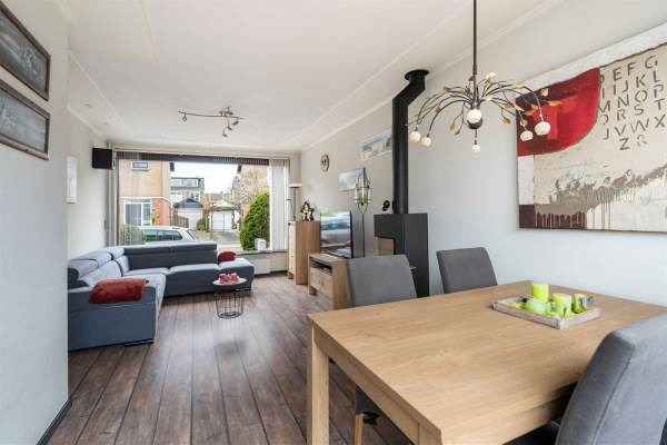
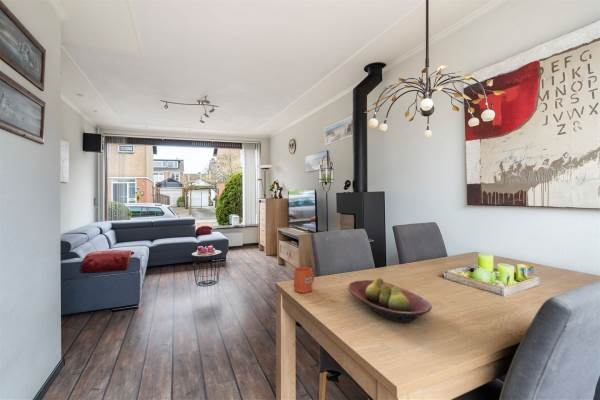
+ mug (305, 278)
+ fruit bowl (385, 295)
